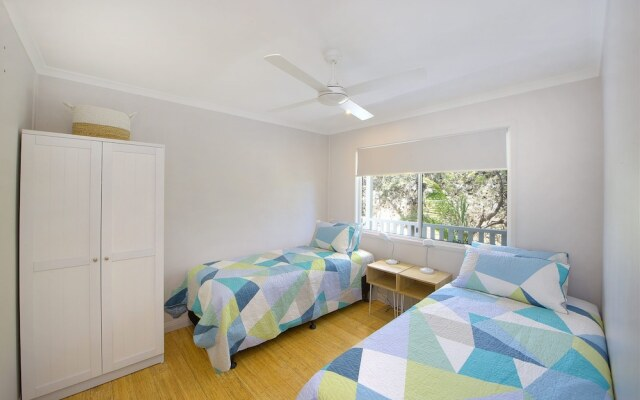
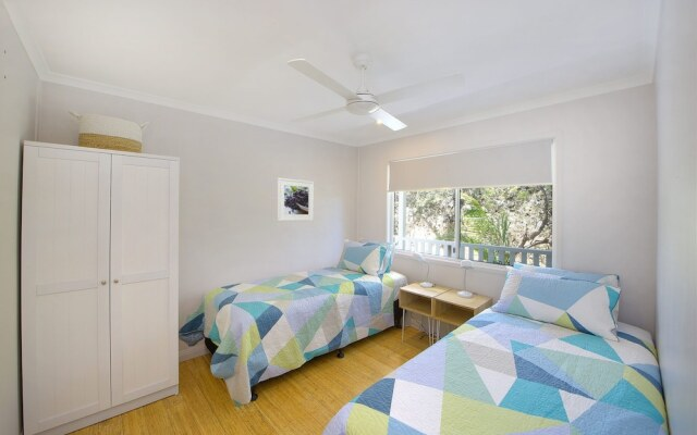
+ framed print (296, 200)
